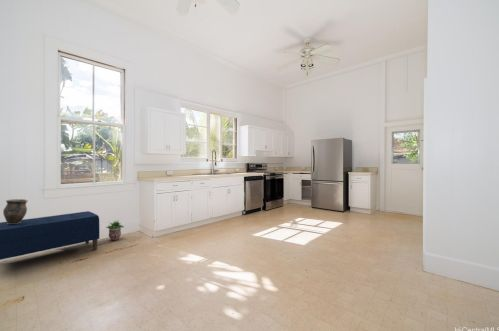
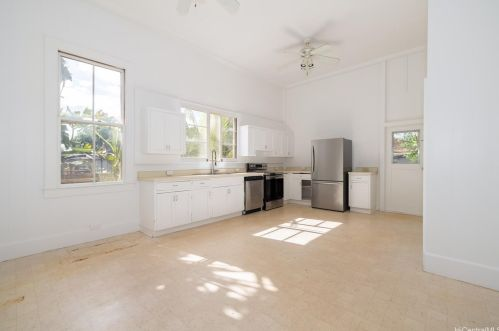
- bench (48, 237)
- ceramic pot (14, 211)
- potted plant (114, 229)
